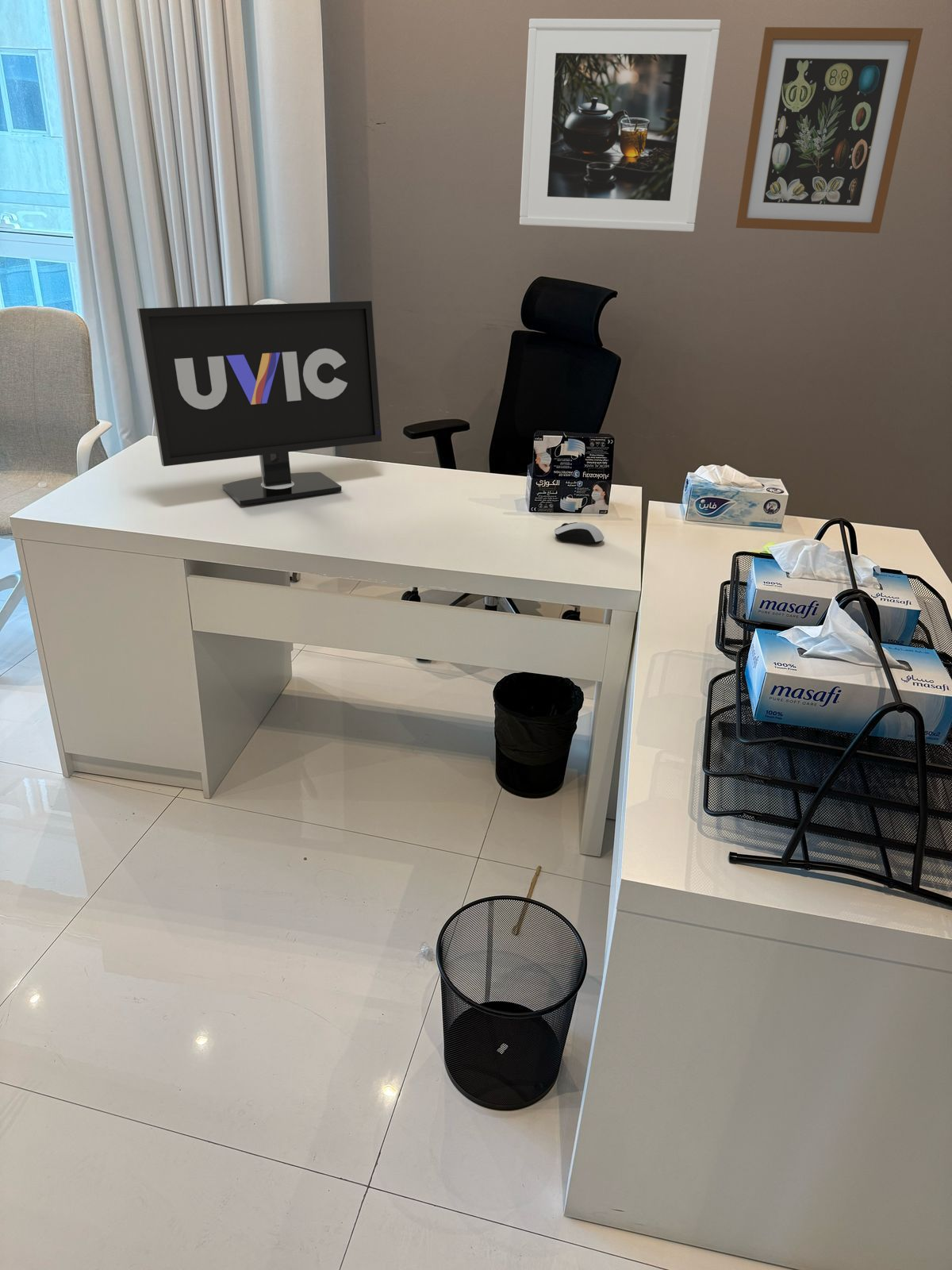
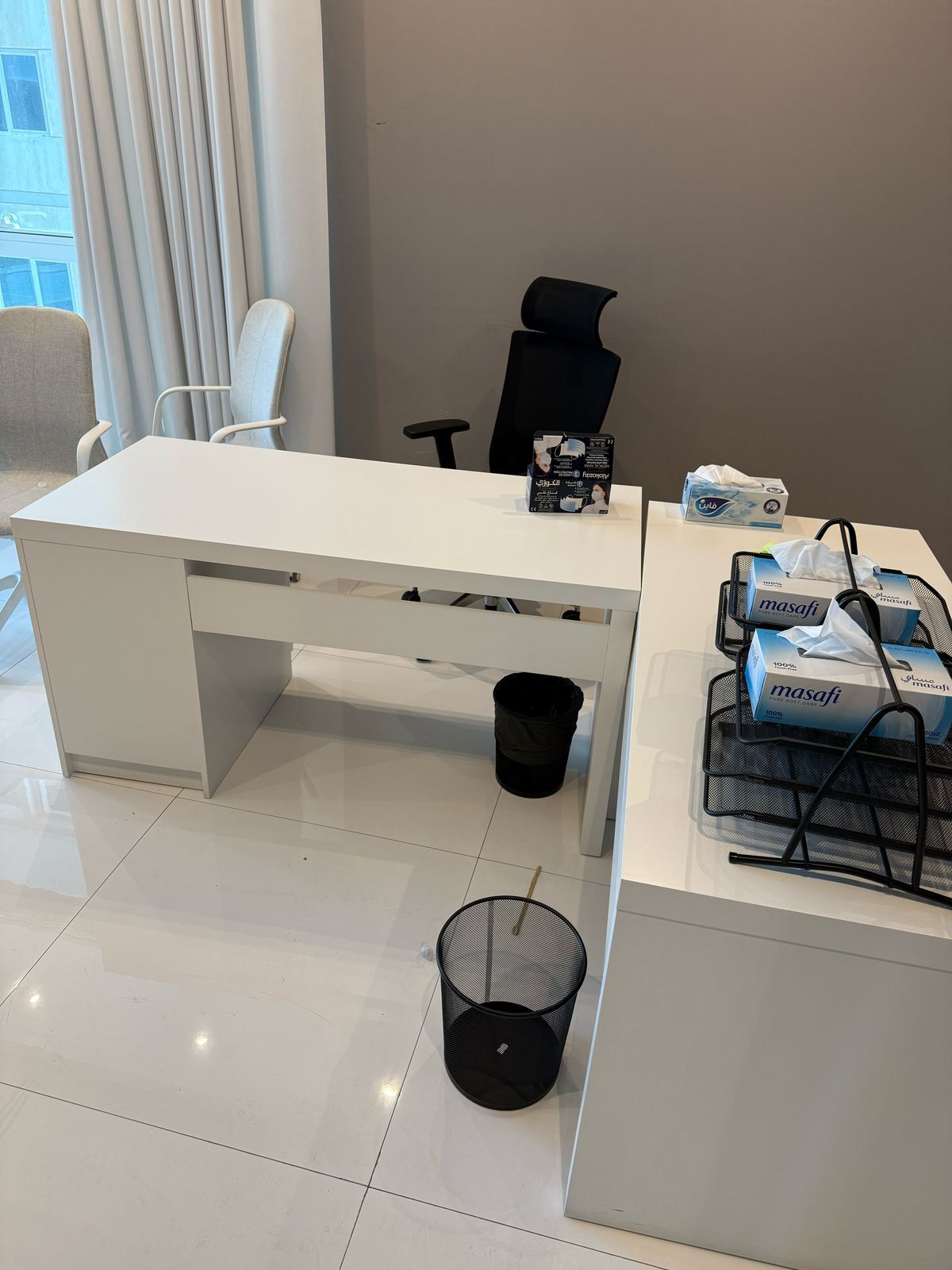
- computer mouse (579, 531)
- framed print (614, 129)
- monitor (272, 401)
- wall art (823, 133)
